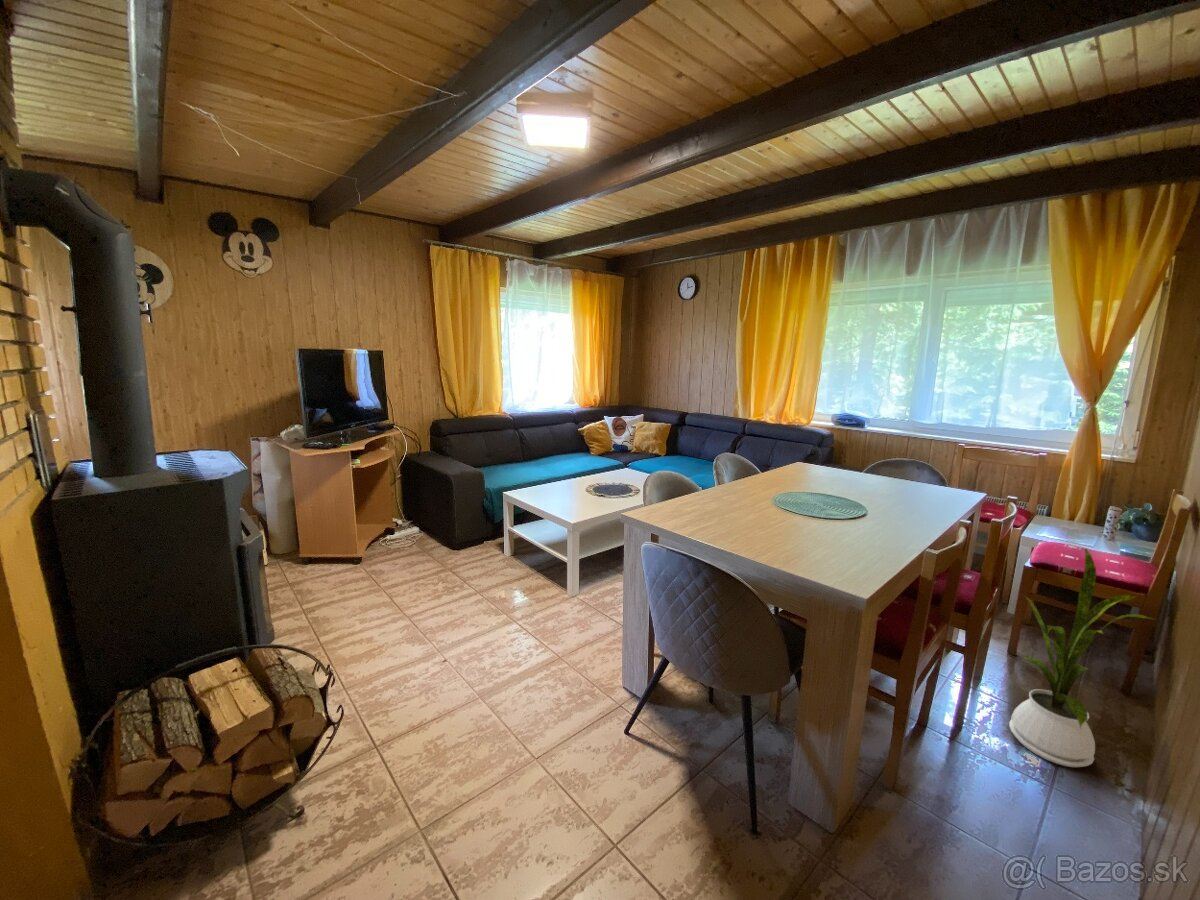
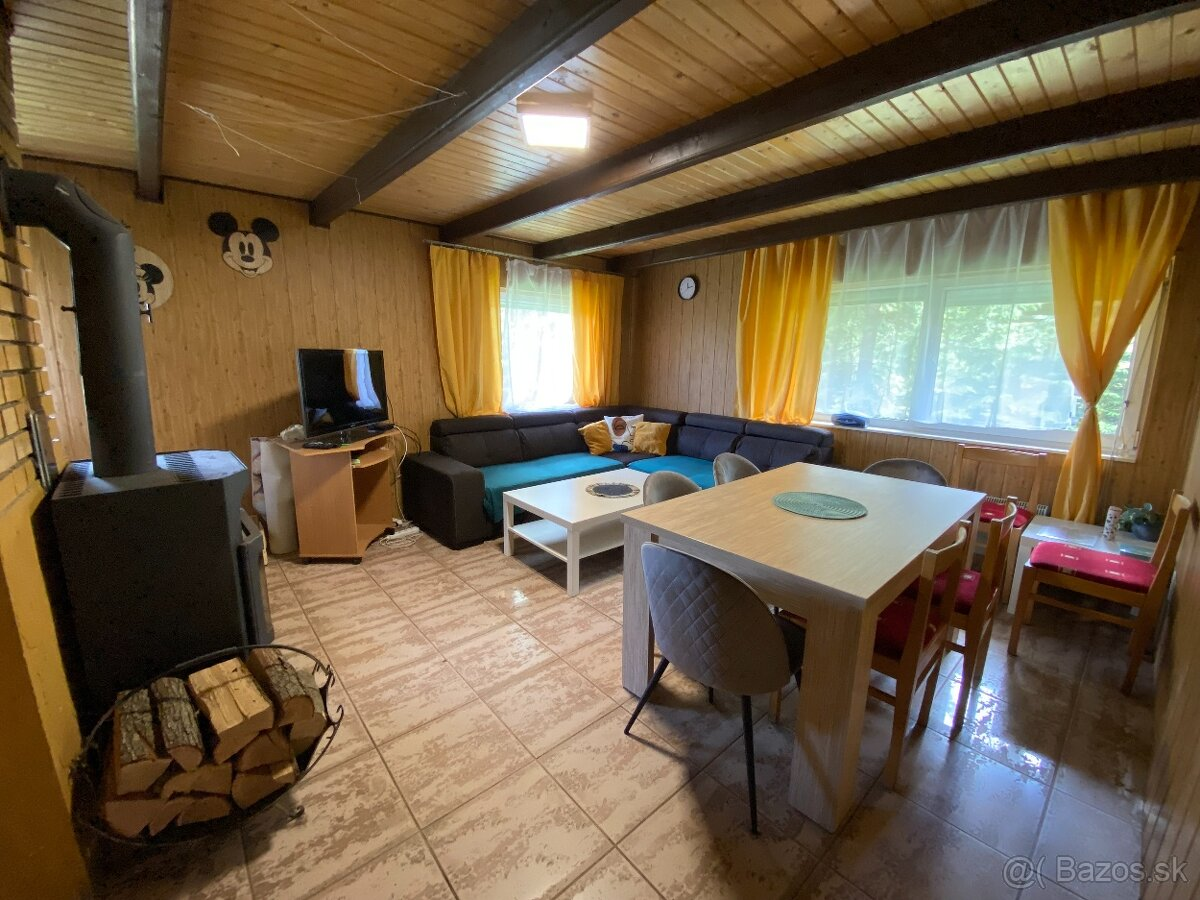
- house plant (1071, 658)
